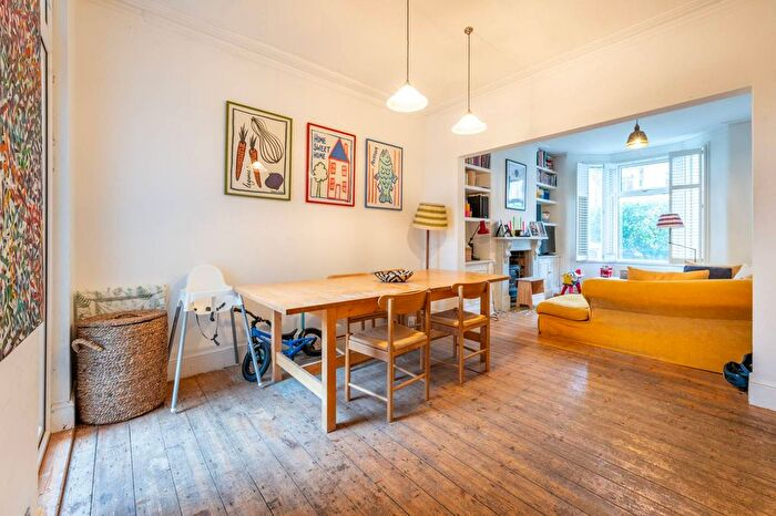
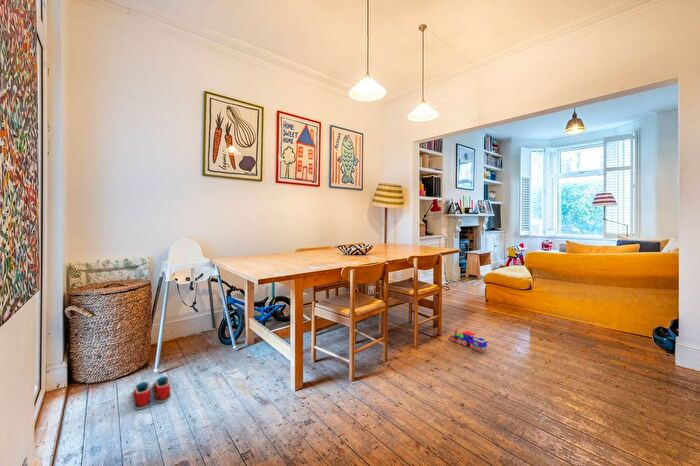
+ shoe (152, 387)
+ toy train (466, 338)
